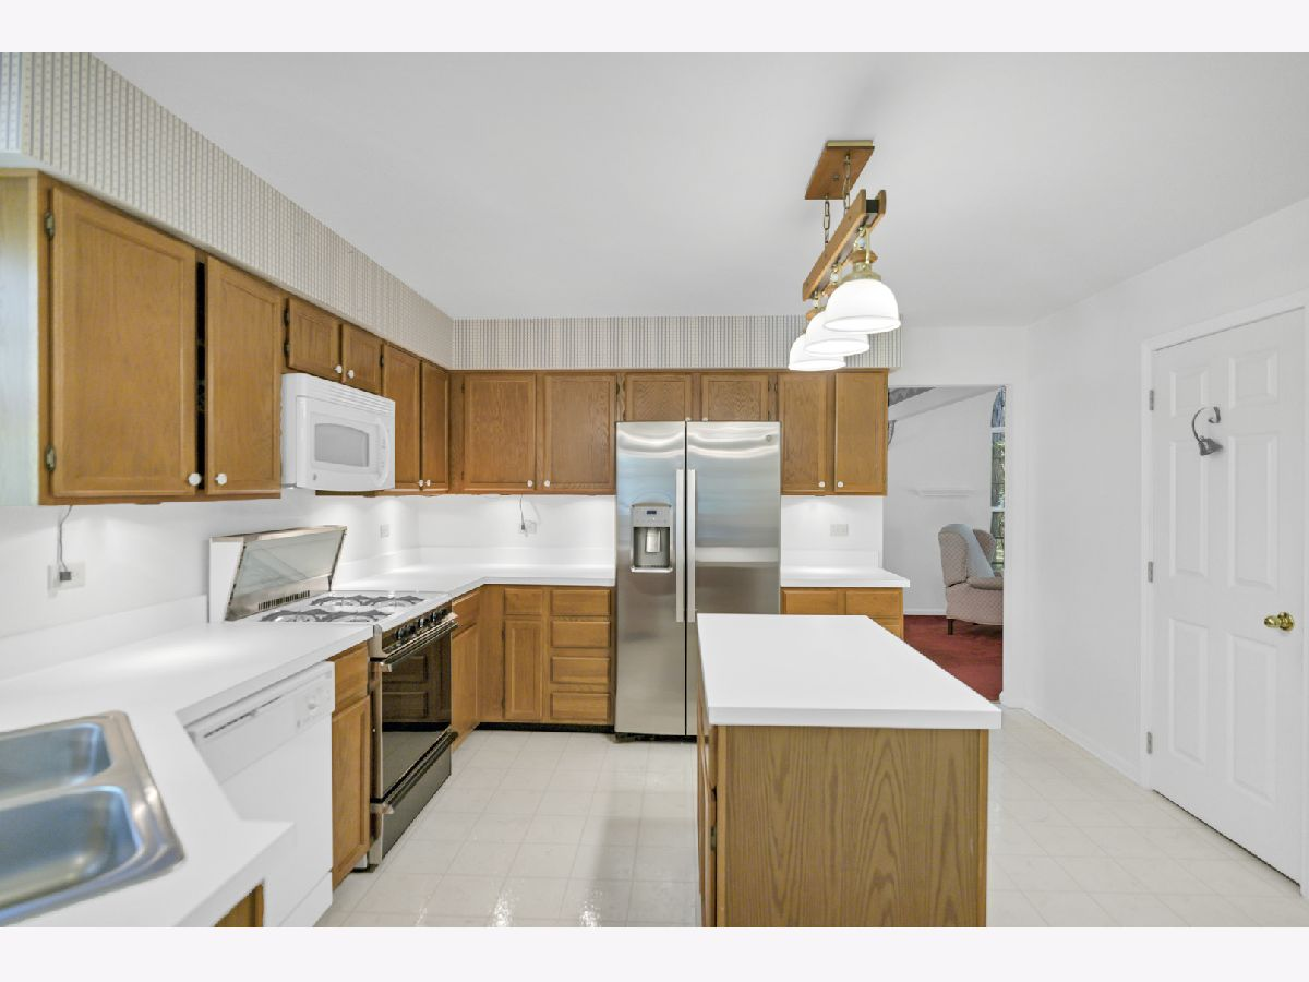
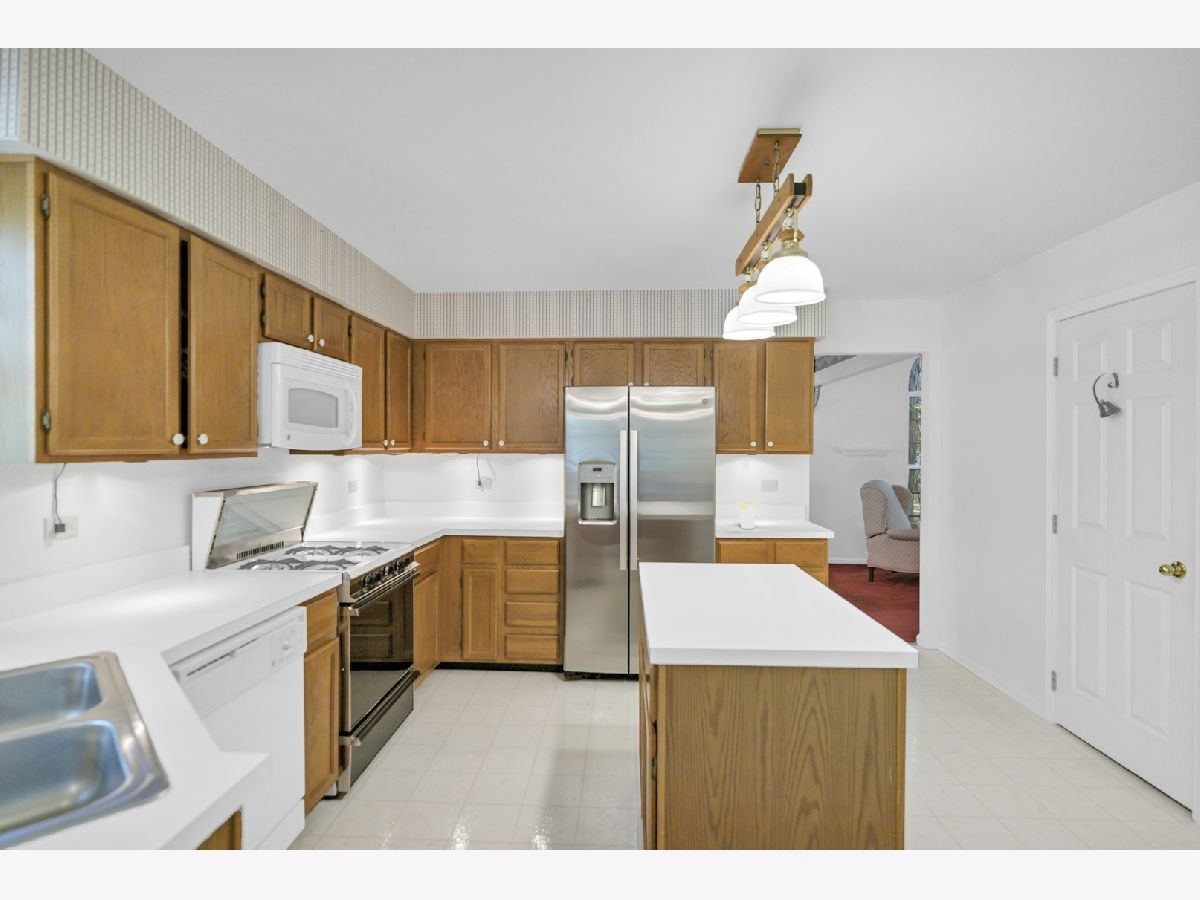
+ utensil holder (745, 514)
